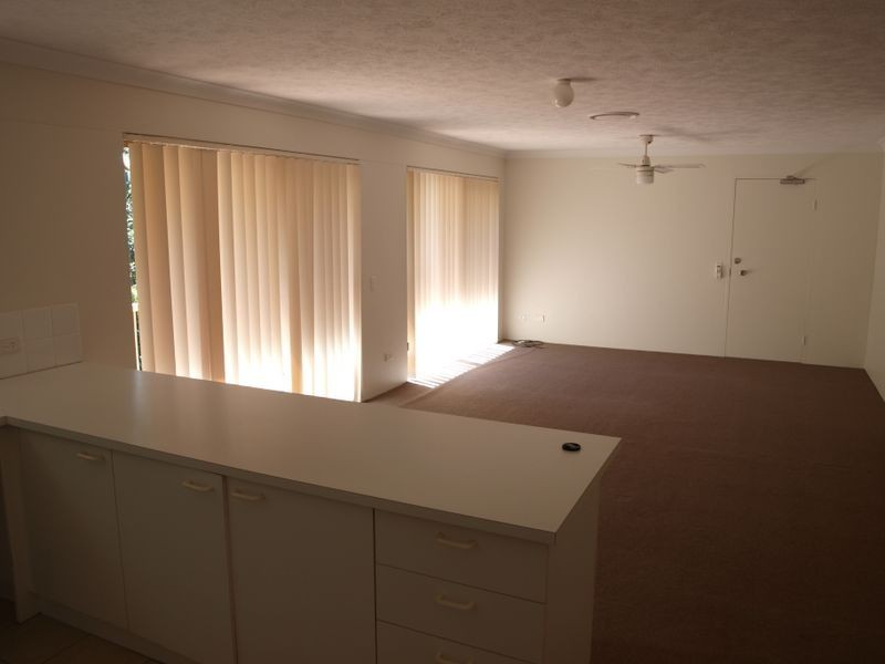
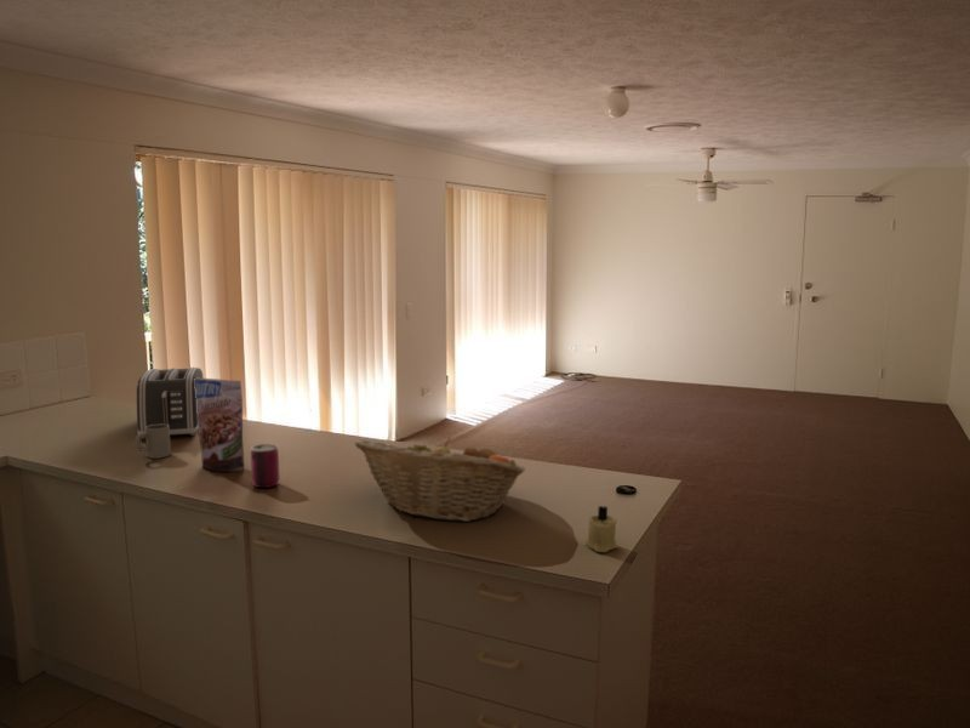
+ can (264, 466)
+ mug (152, 442)
+ candle (600, 527)
+ granola pouch (219, 423)
+ fruit basket (439, 468)
+ toaster (171, 398)
